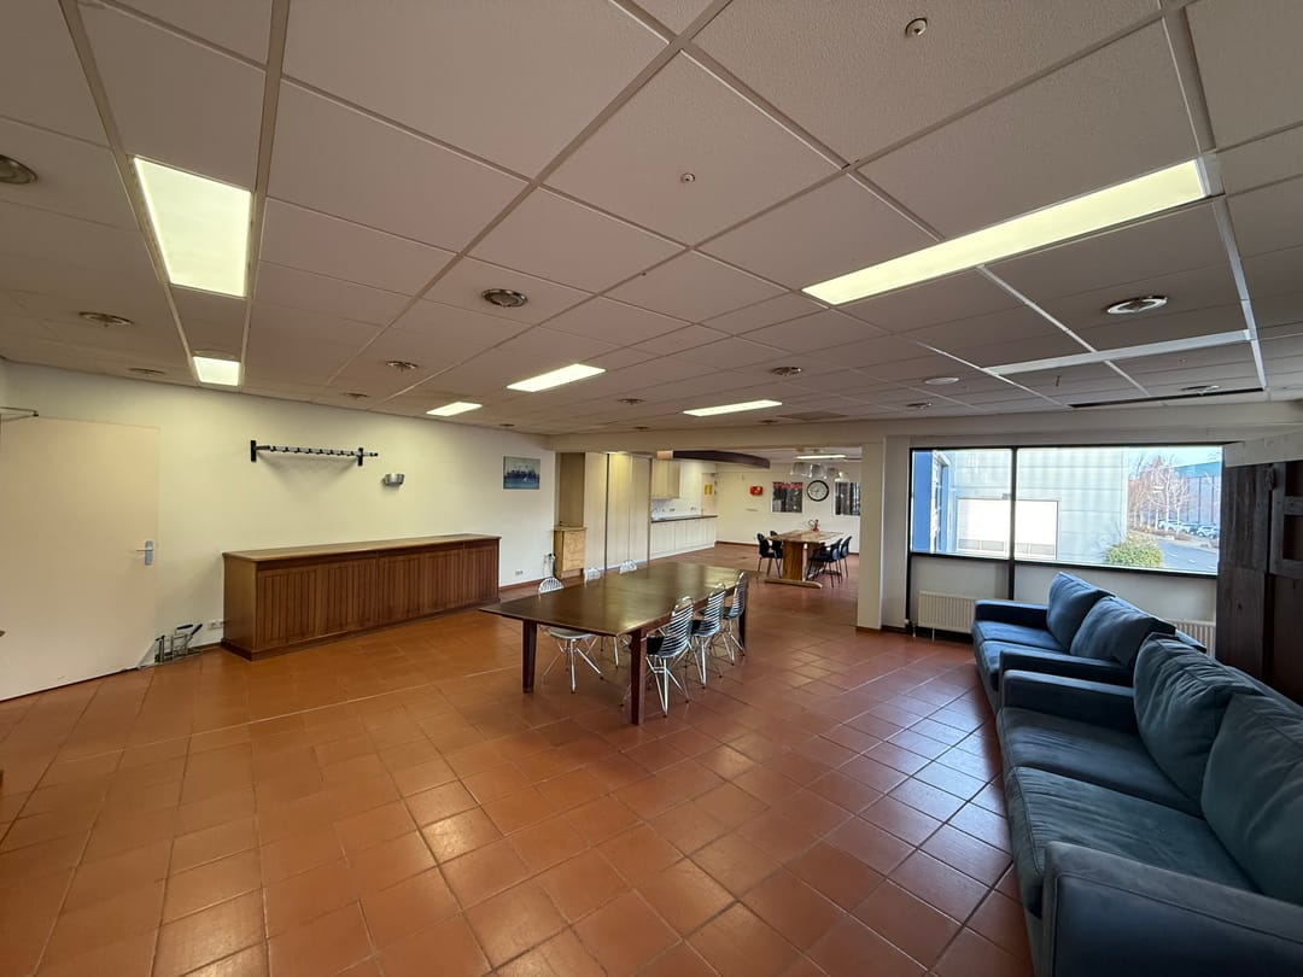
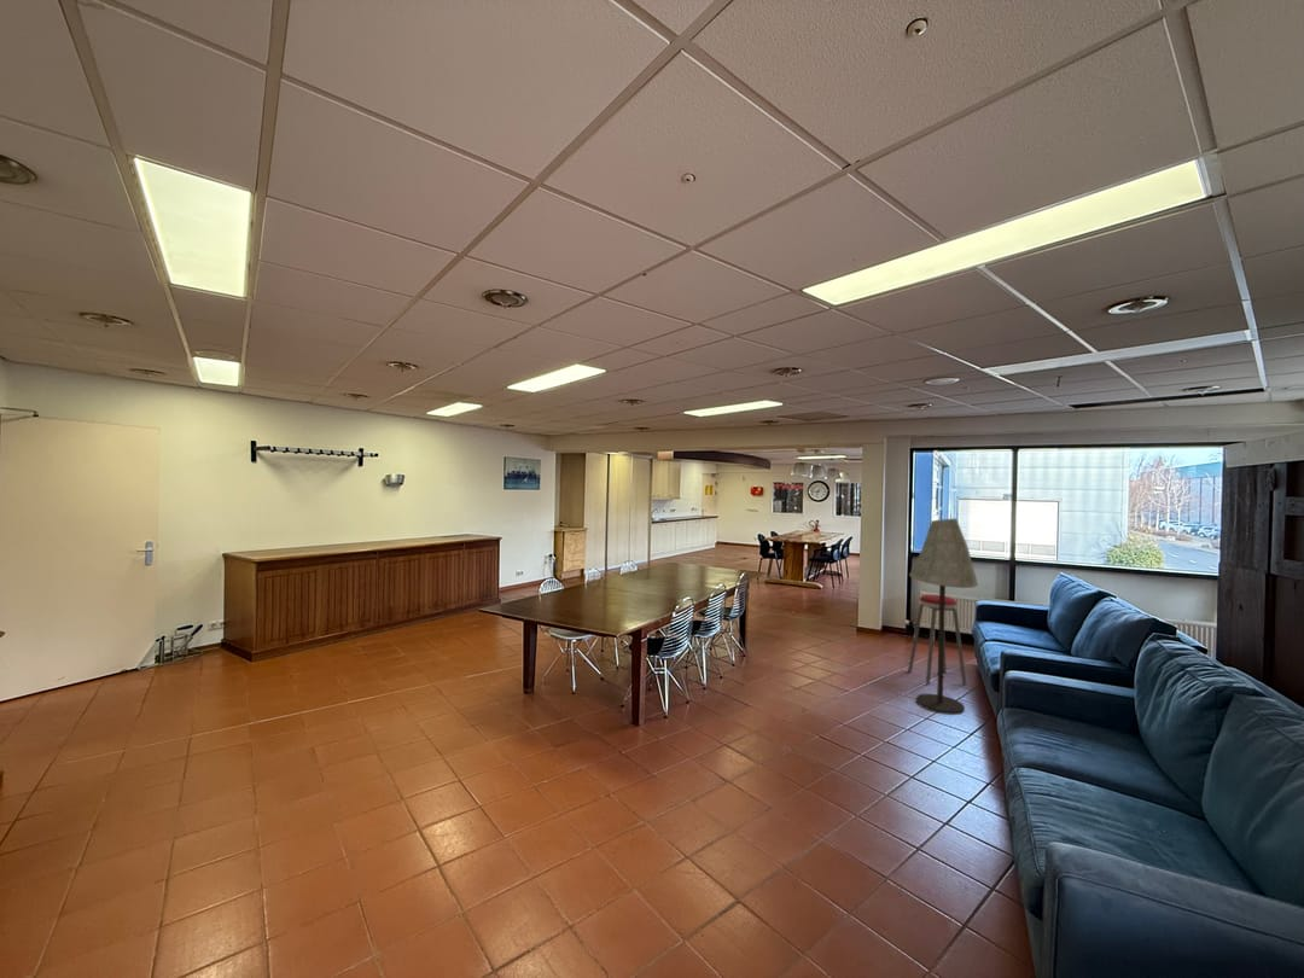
+ floor lamp (942, 611)
+ music stool (933, 636)
